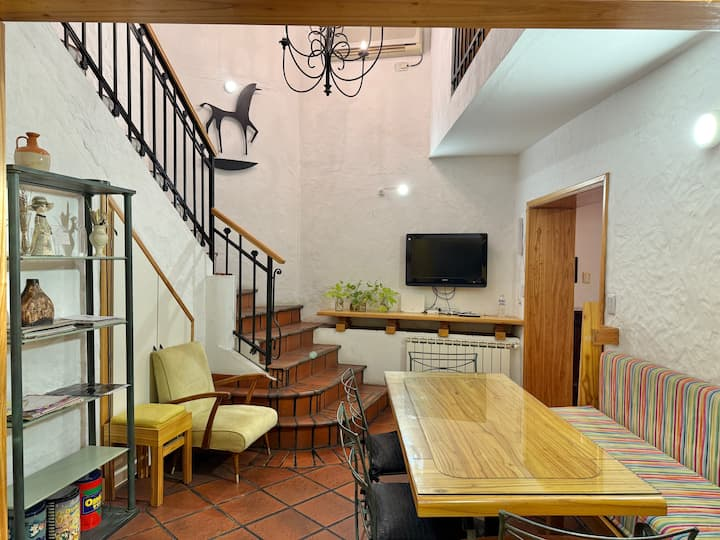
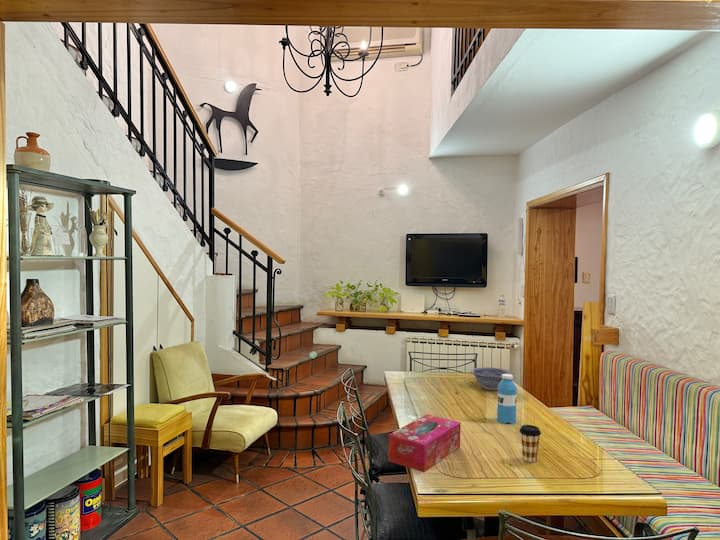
+ tissue box (425, 441)
+ coffee cup (529, 443)
+ decorative bowl (491, 380)
+ water bottle (507, 398)
